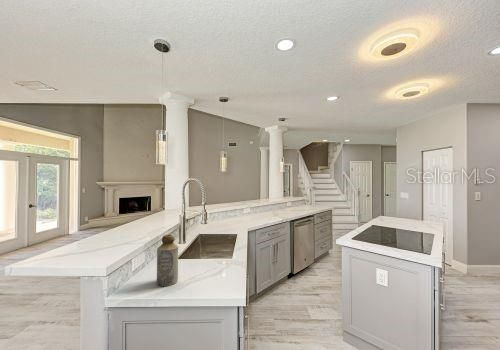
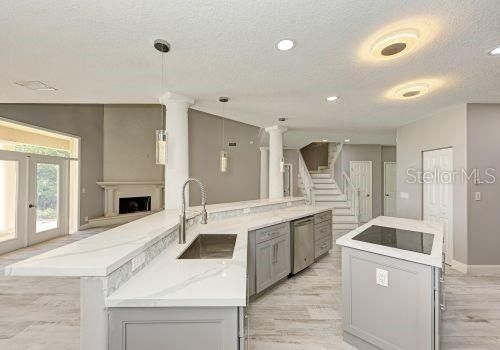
- bottle (167, 258)
